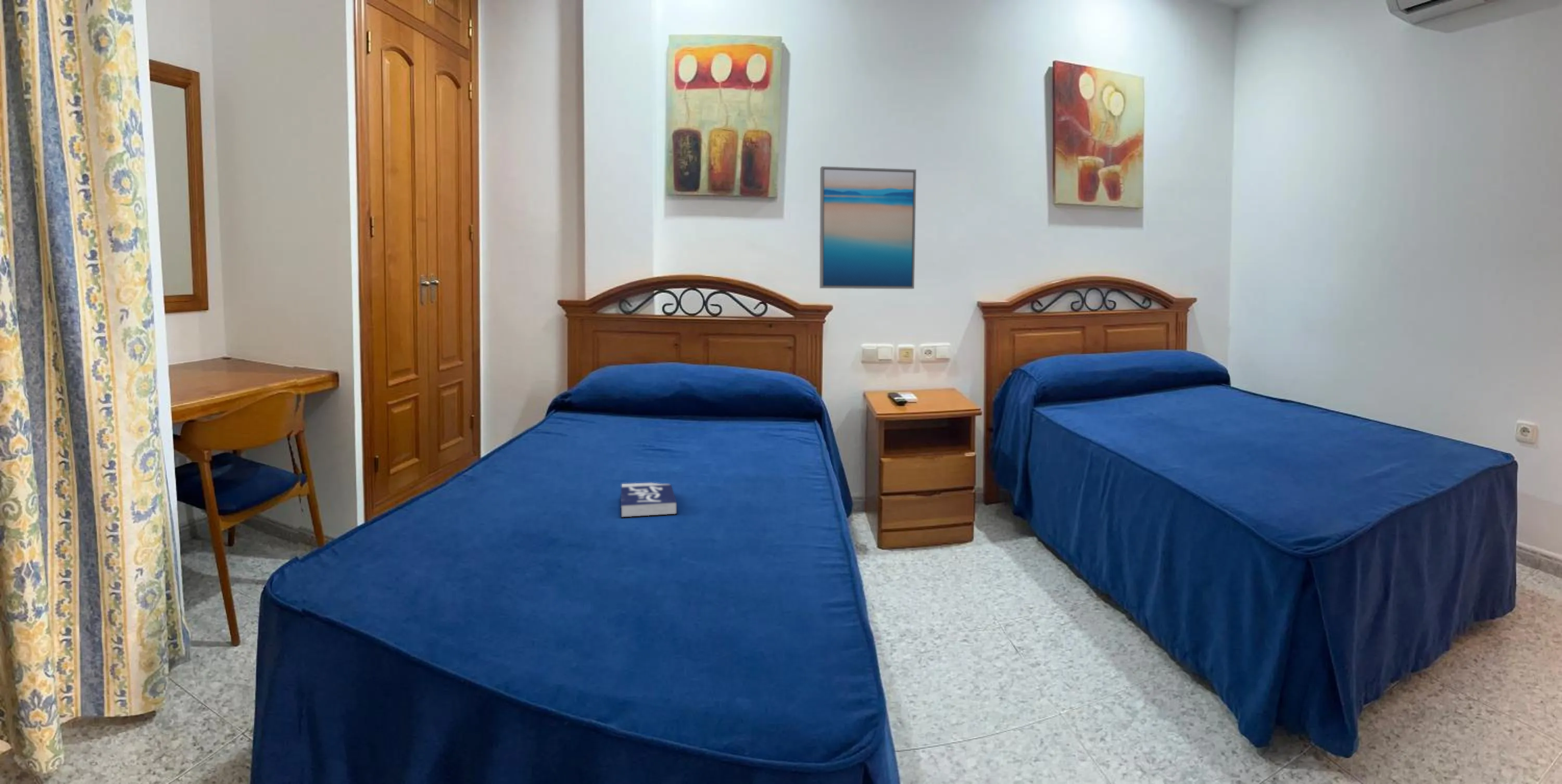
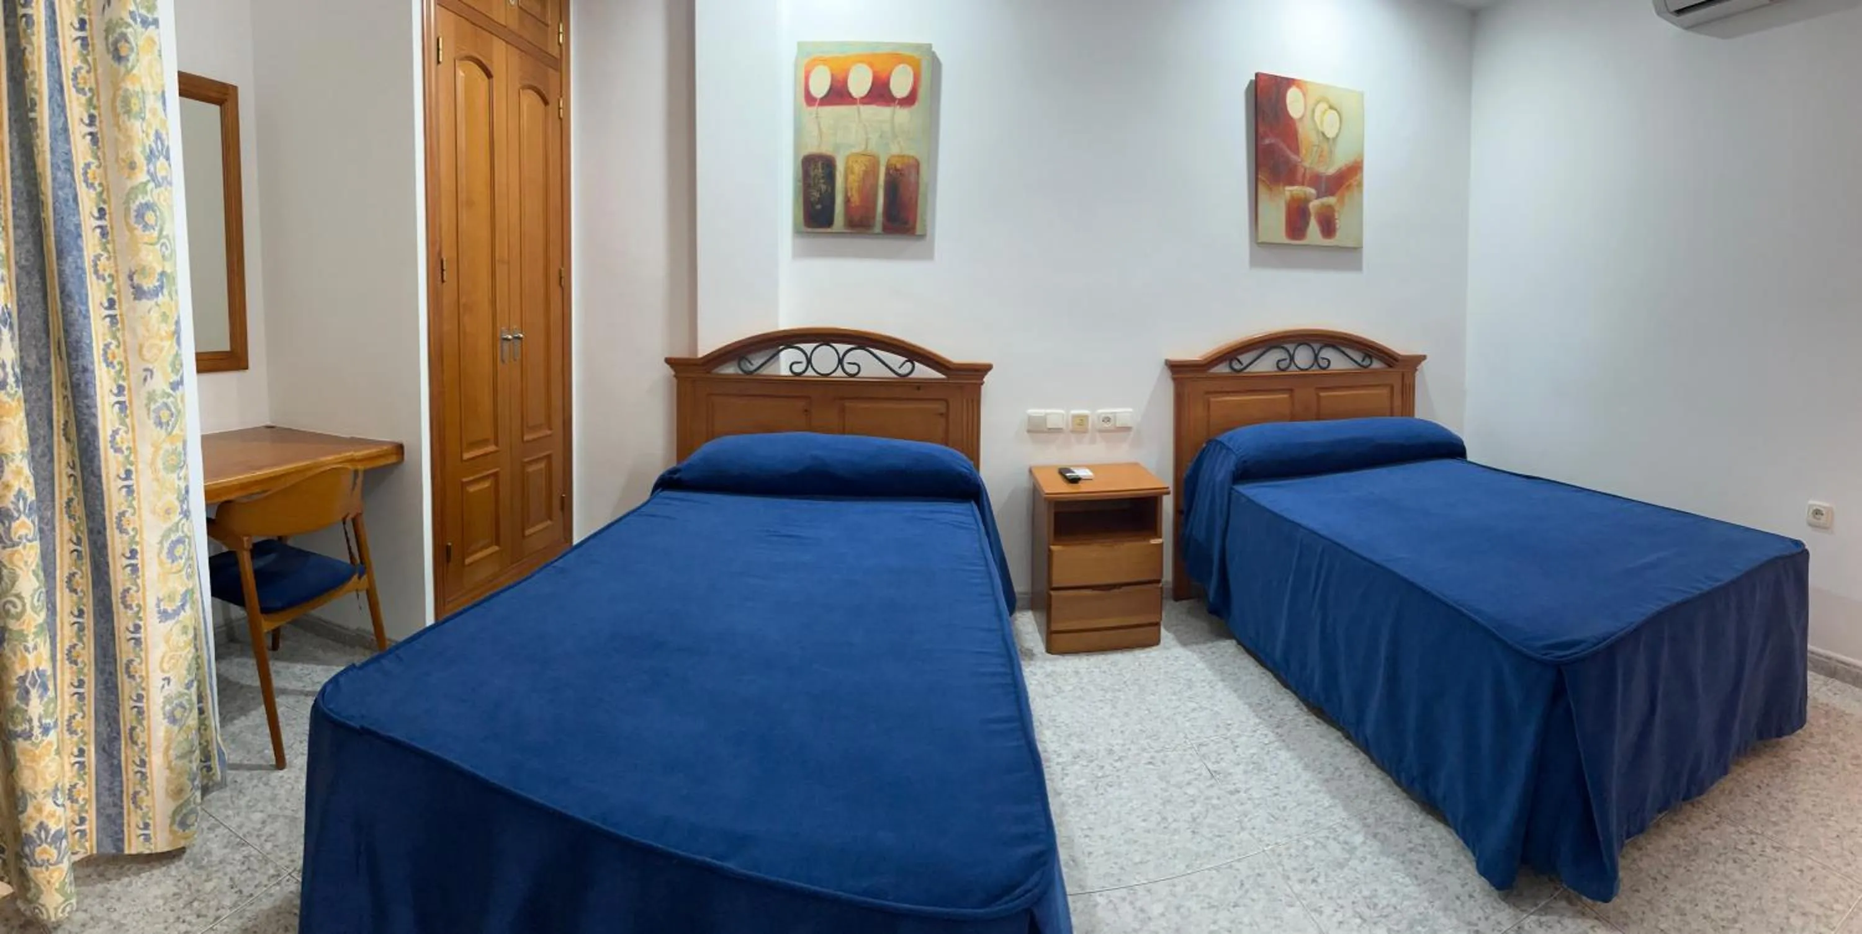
- wall art (867, 229)
- book (647, 497)
